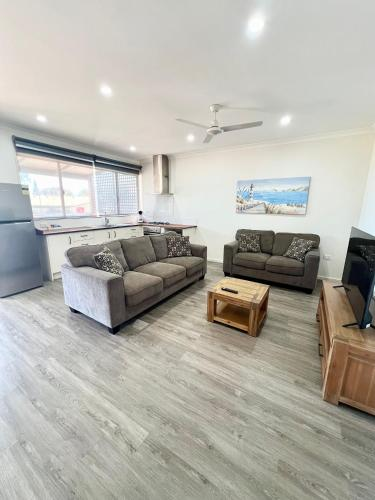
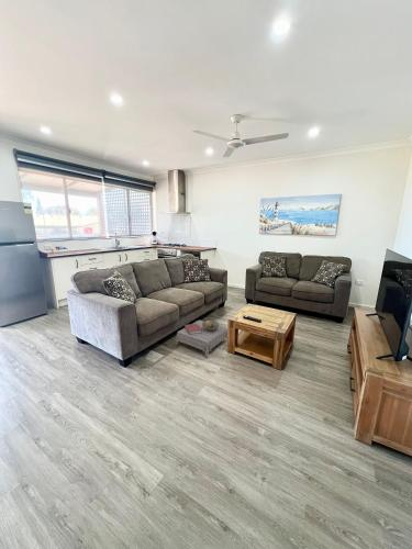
+ ottoman (202, 330)
